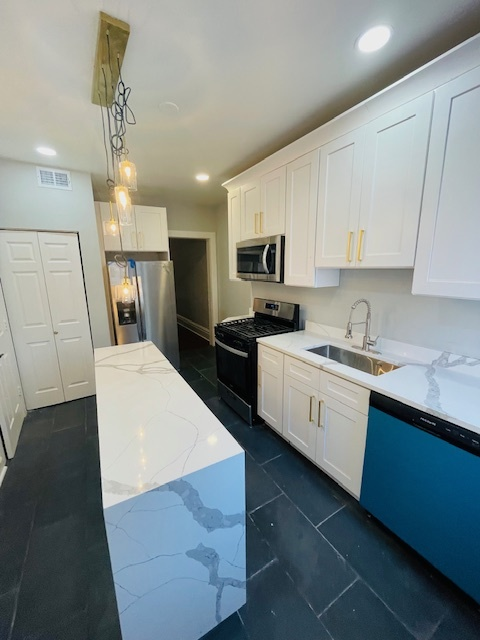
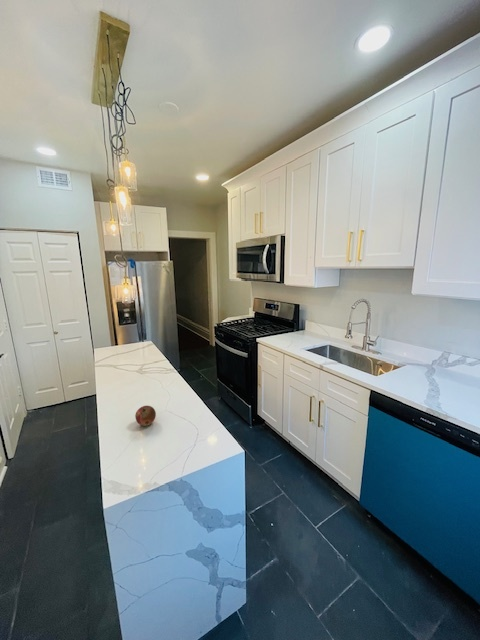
+ fruit (145, 415)
